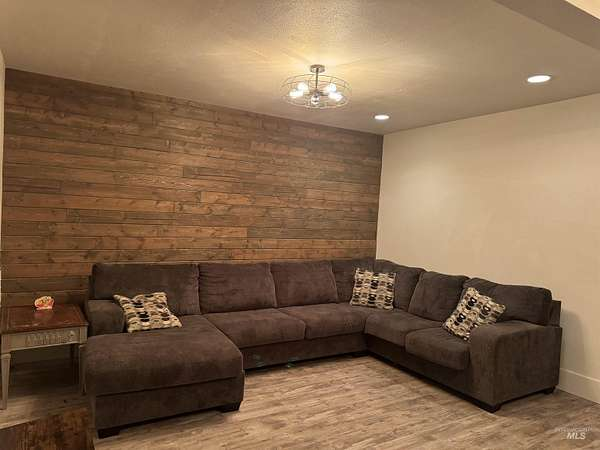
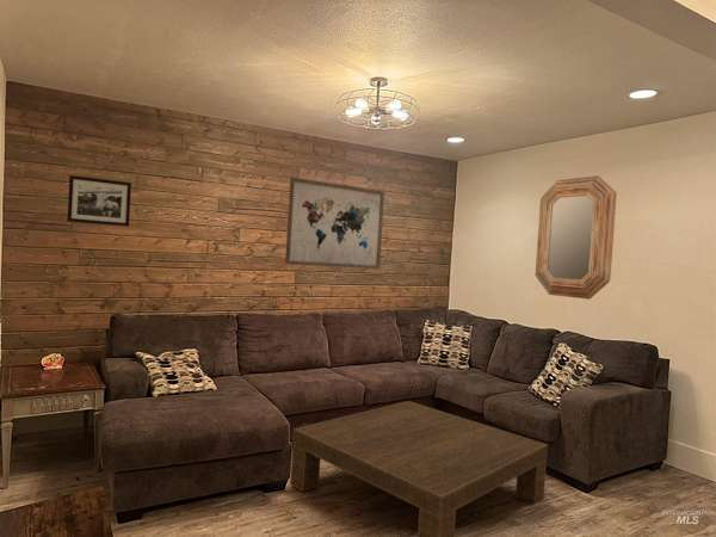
+ home mirror (570, 237)
+ coffee table (419, 464)
+ wall art (337, 226)
+ picture frame (99, 200)
